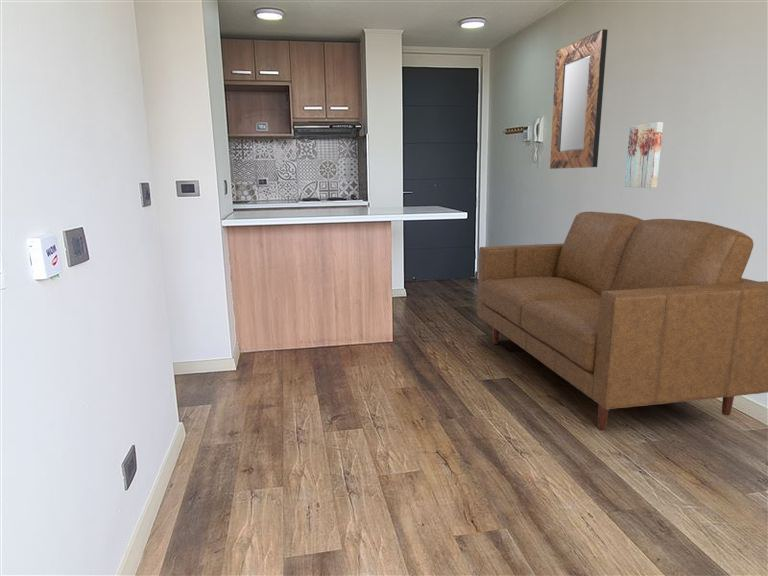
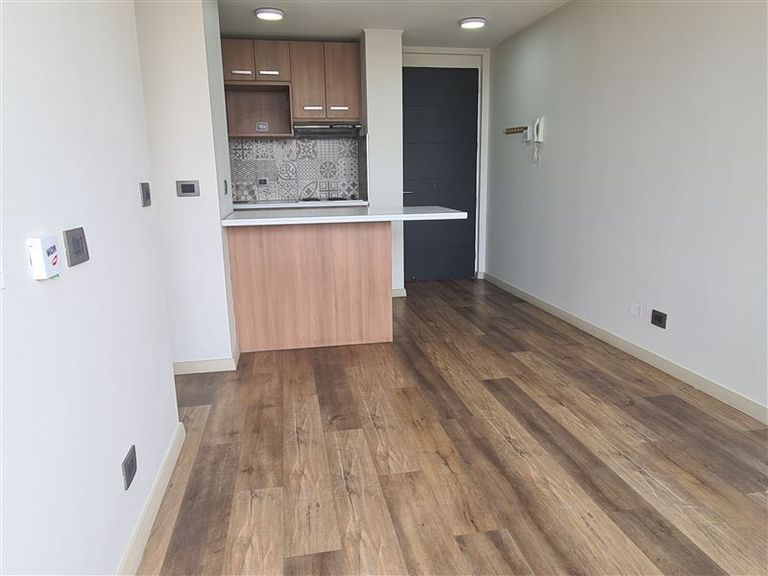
- sofa (592, 297)
- wall art (642, 156)
- home mirror (575, 106)
